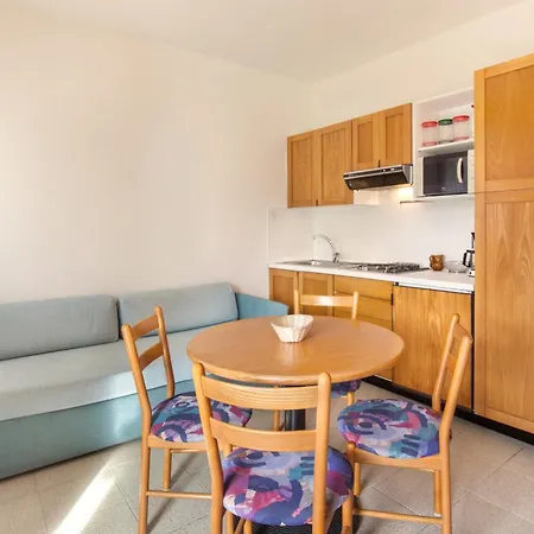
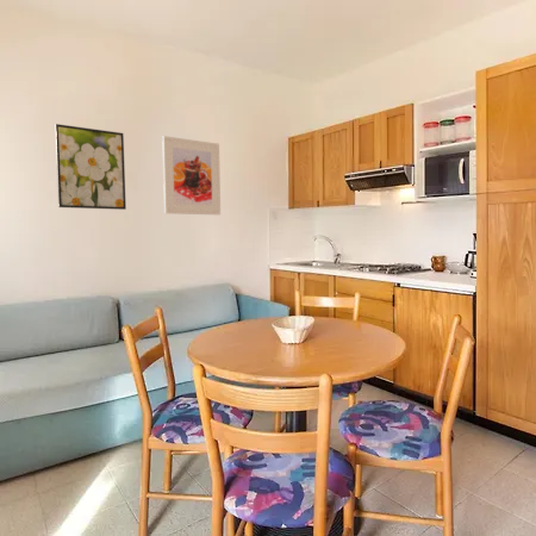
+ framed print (92, 168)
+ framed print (192, 176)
